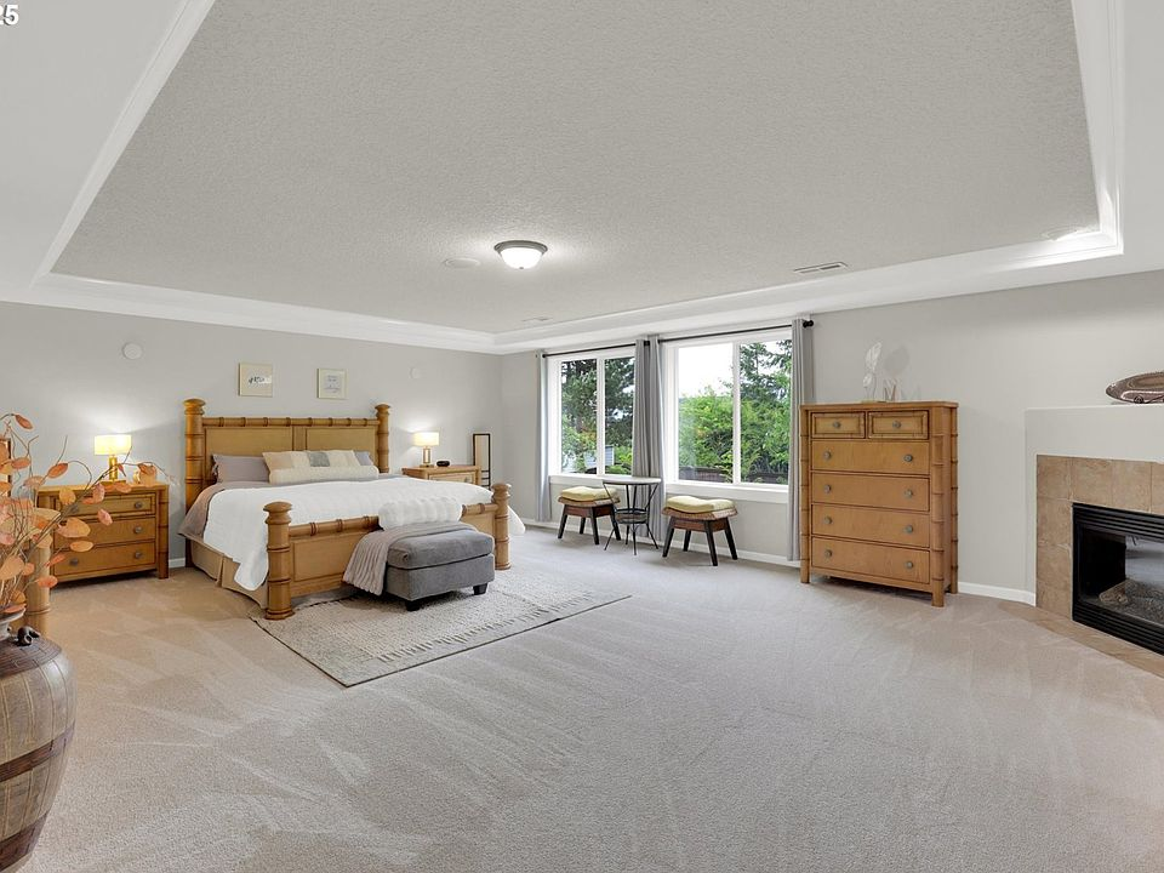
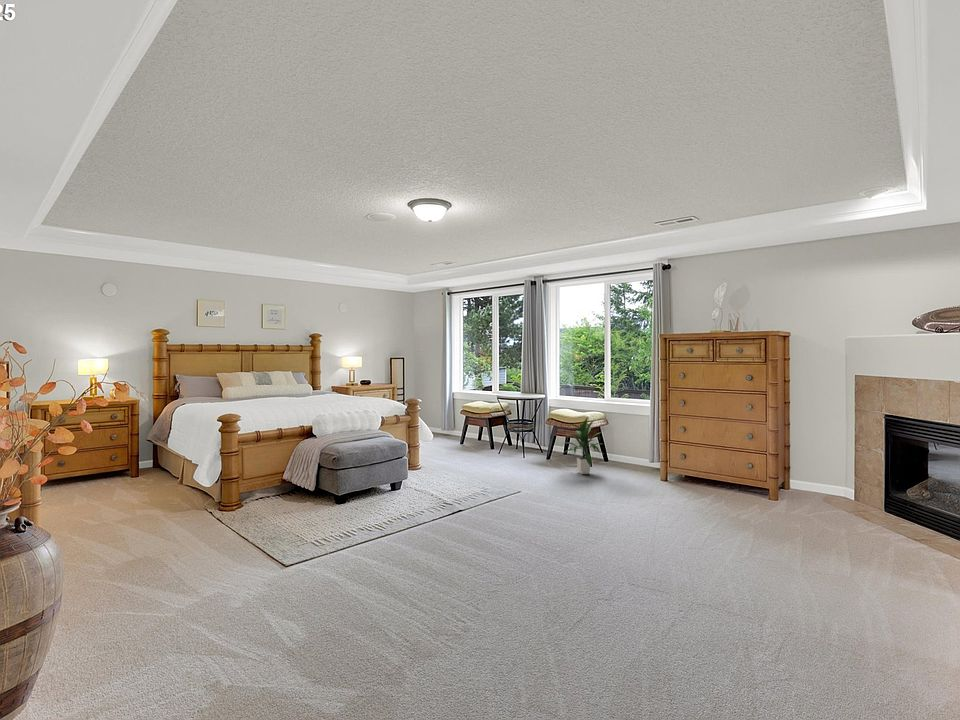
+ indoor plant (583, 445)
